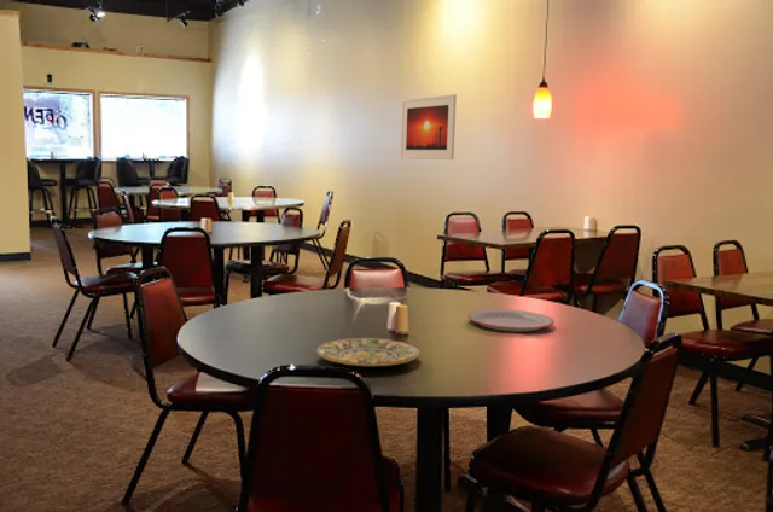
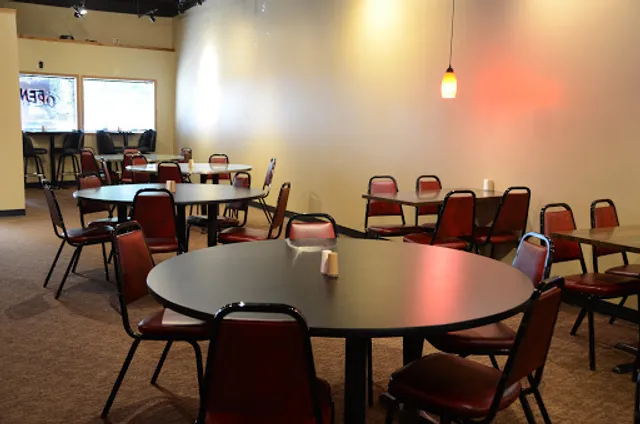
- plate (367, 355)
- plate (510, 321)
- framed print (426, 128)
